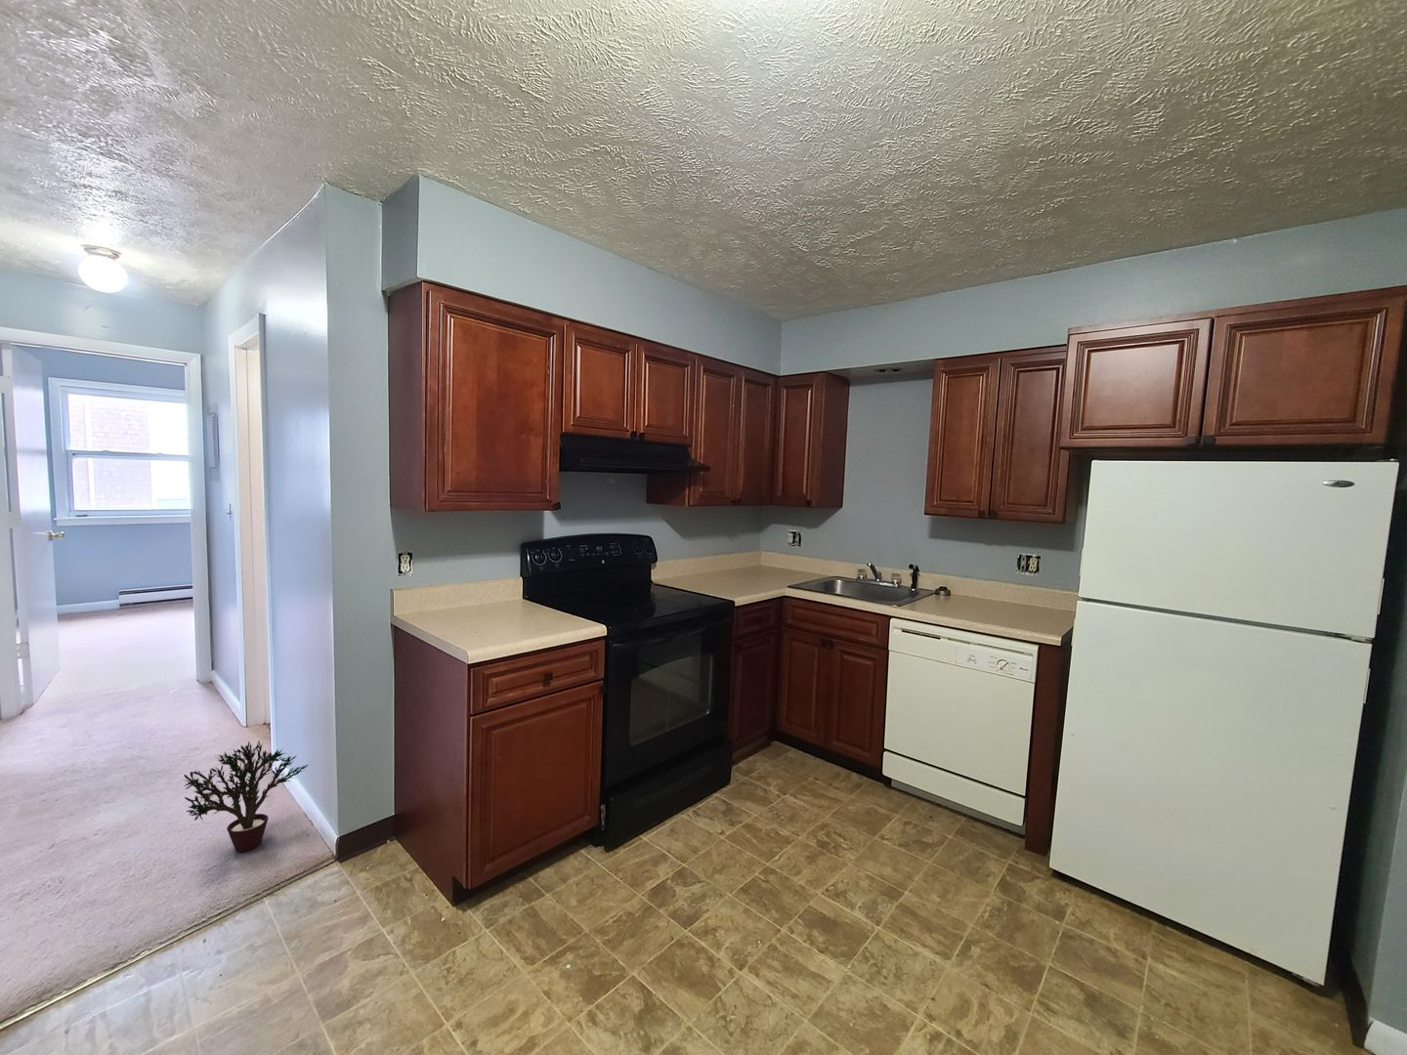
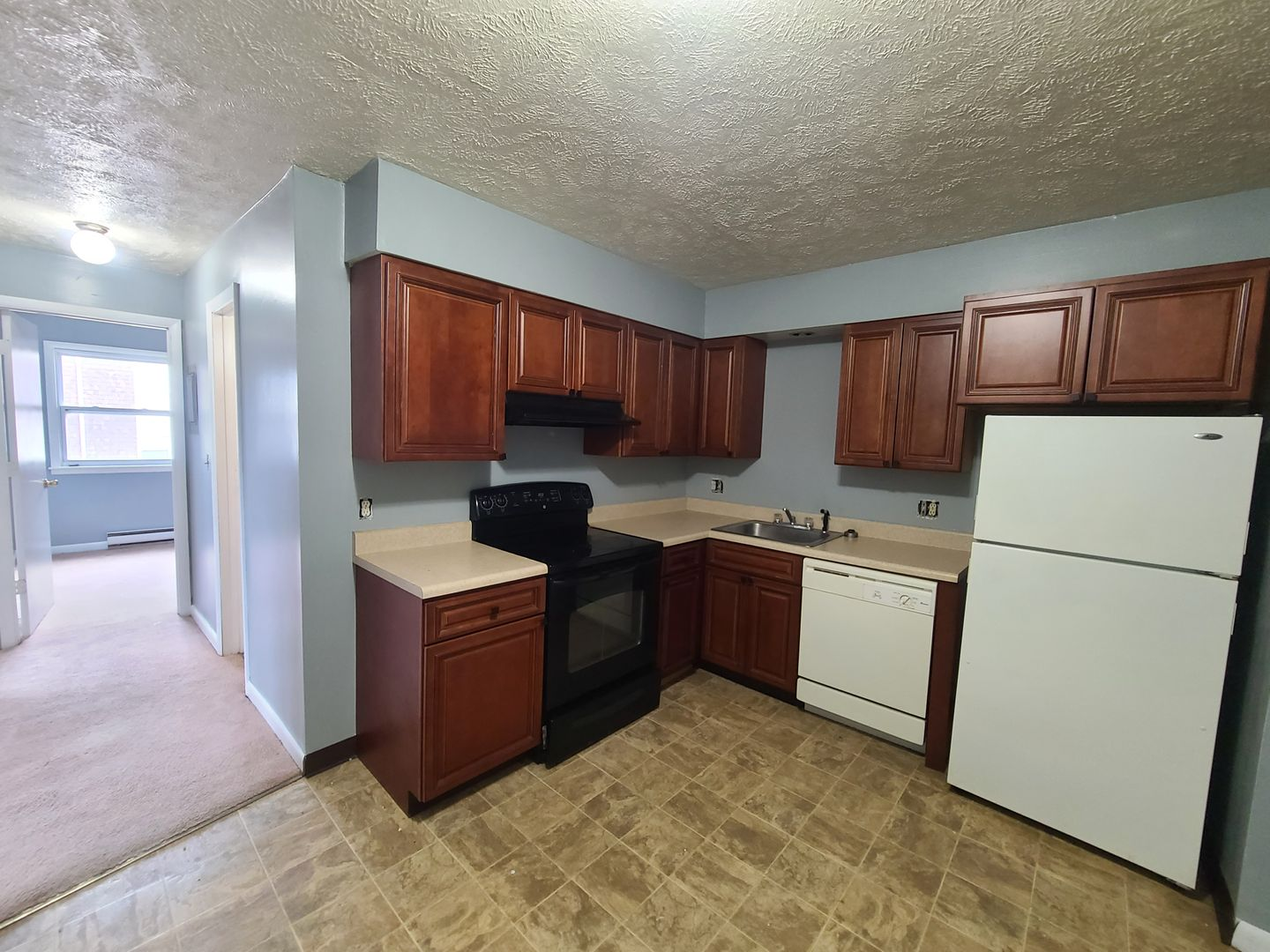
- potted plant (245, 797)
